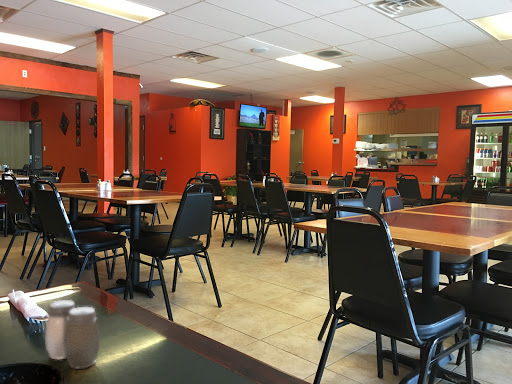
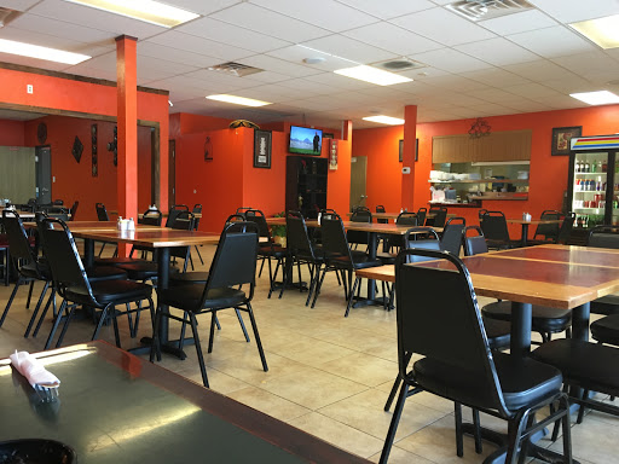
- salt and pepper shaker (72, 332)
